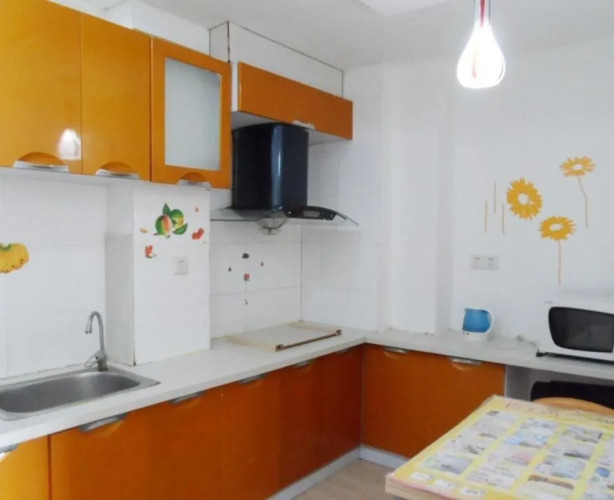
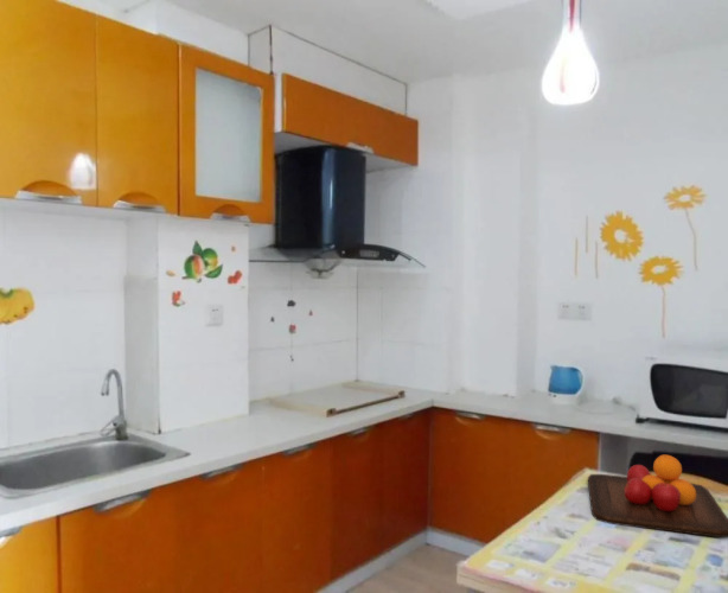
+ chopping board (652, 480)
